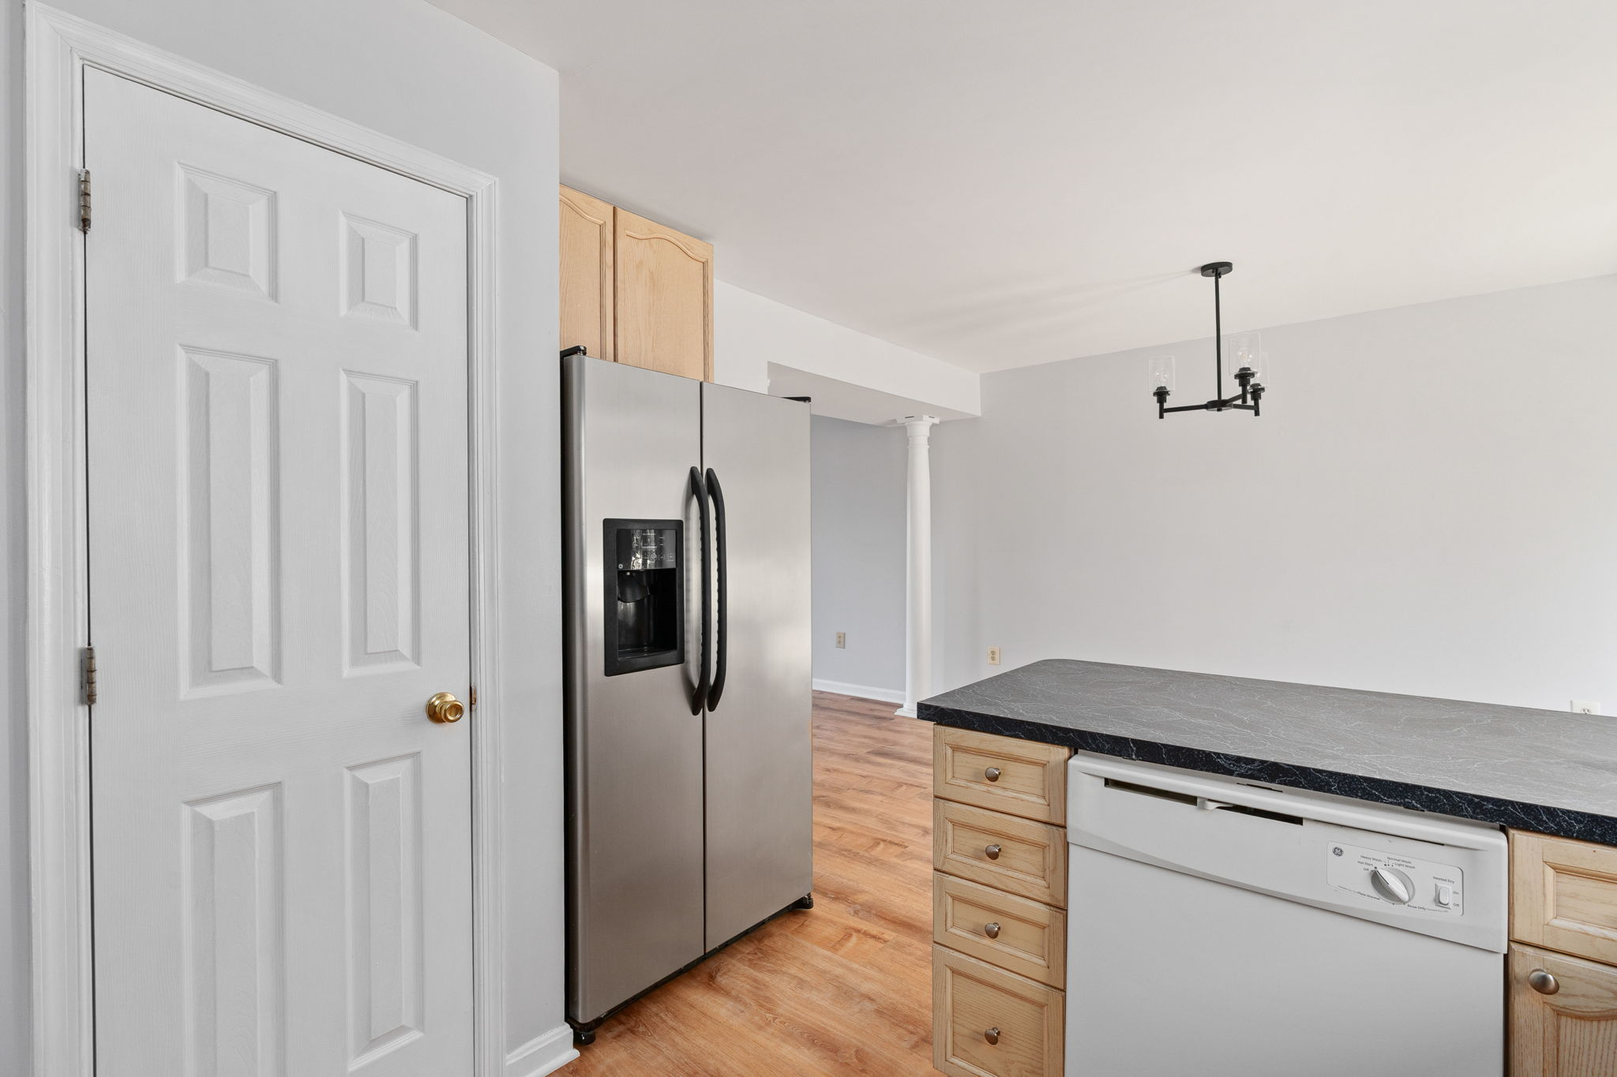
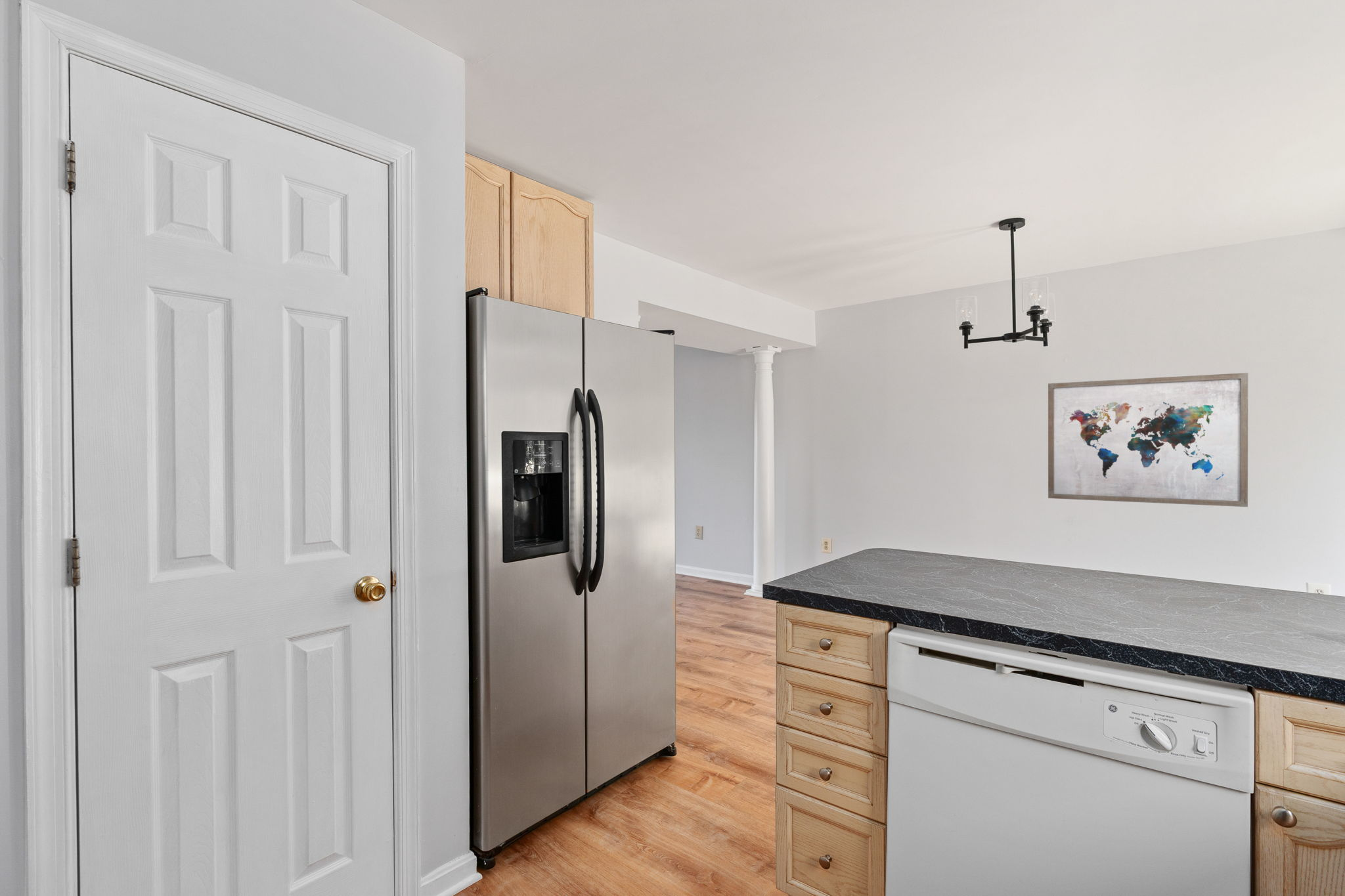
+ wall art (1140, 440)
